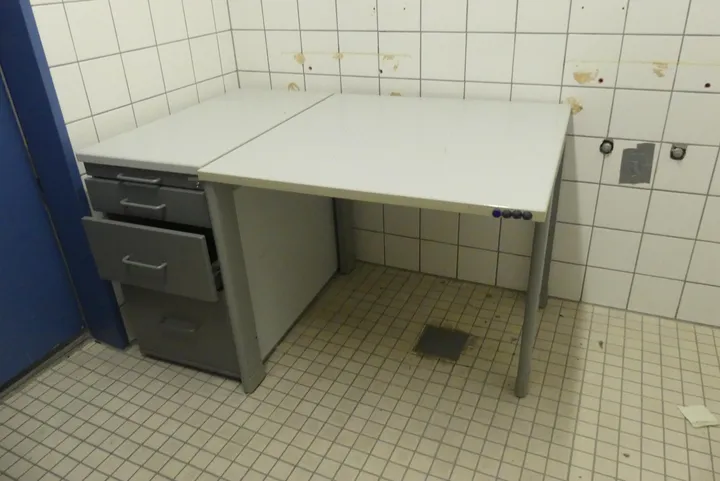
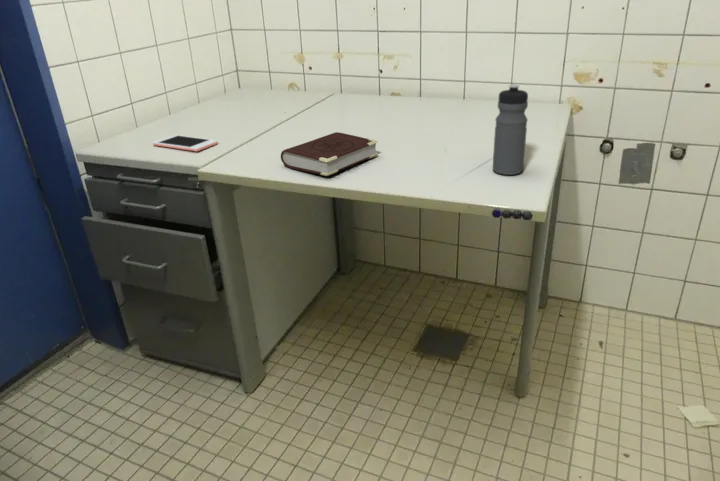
+ cell phone (184, 142)
+ book (329, 152)
+ water bottle (510, 129)
